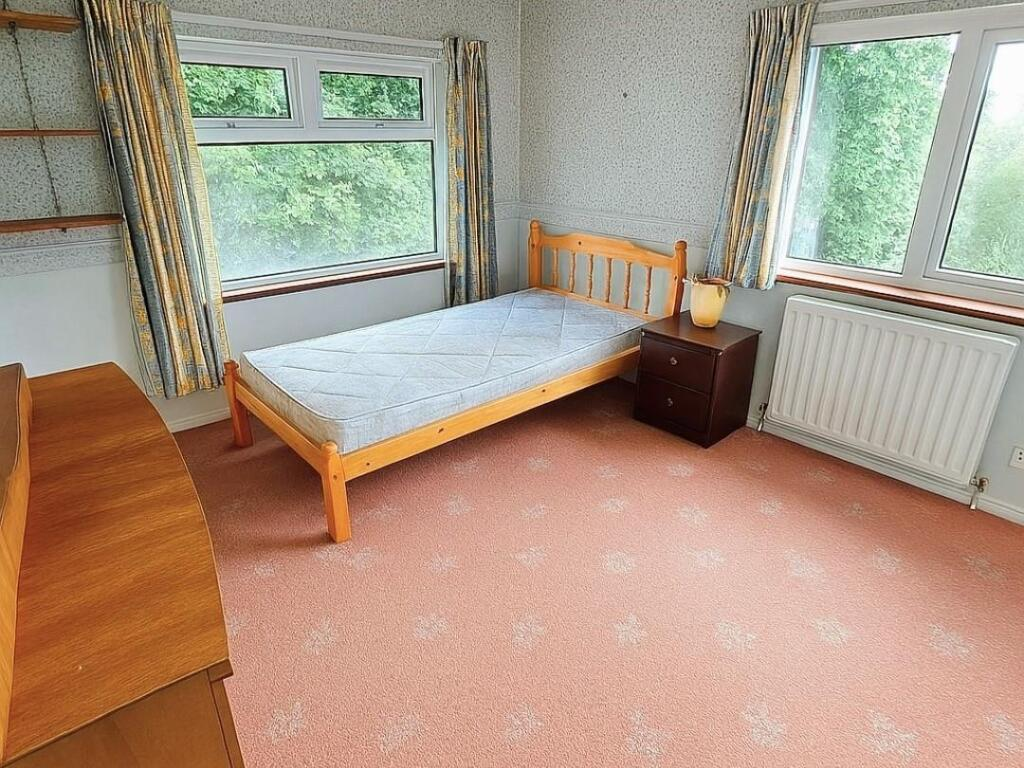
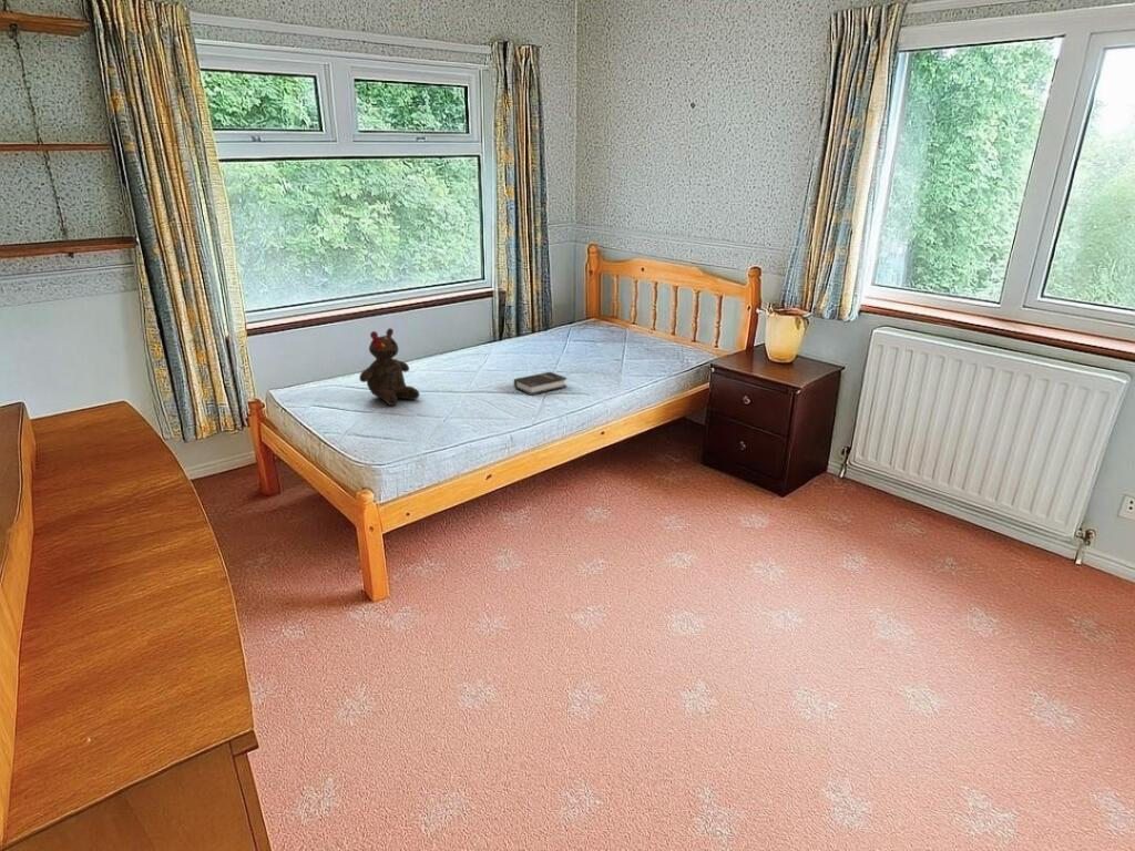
+ teddy bear (390, 366)
+ hardback book (540, 382)
